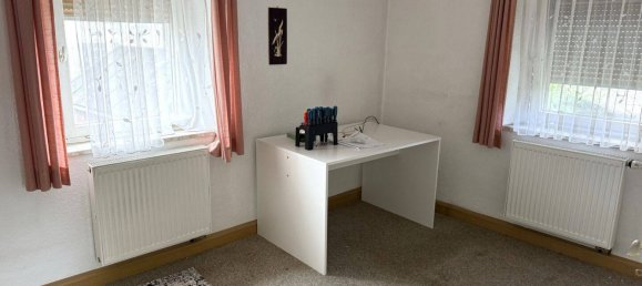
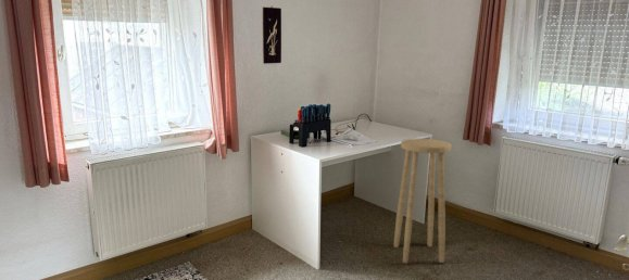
+ stool (428, 200)
